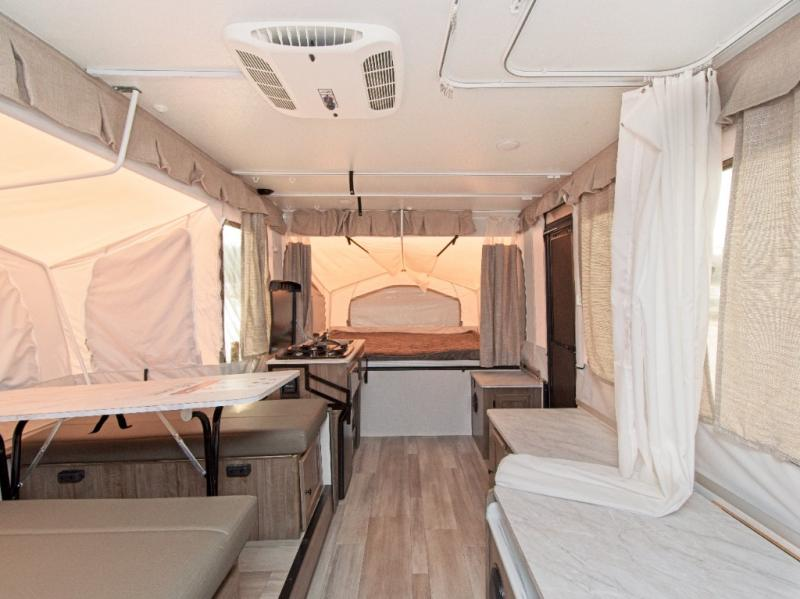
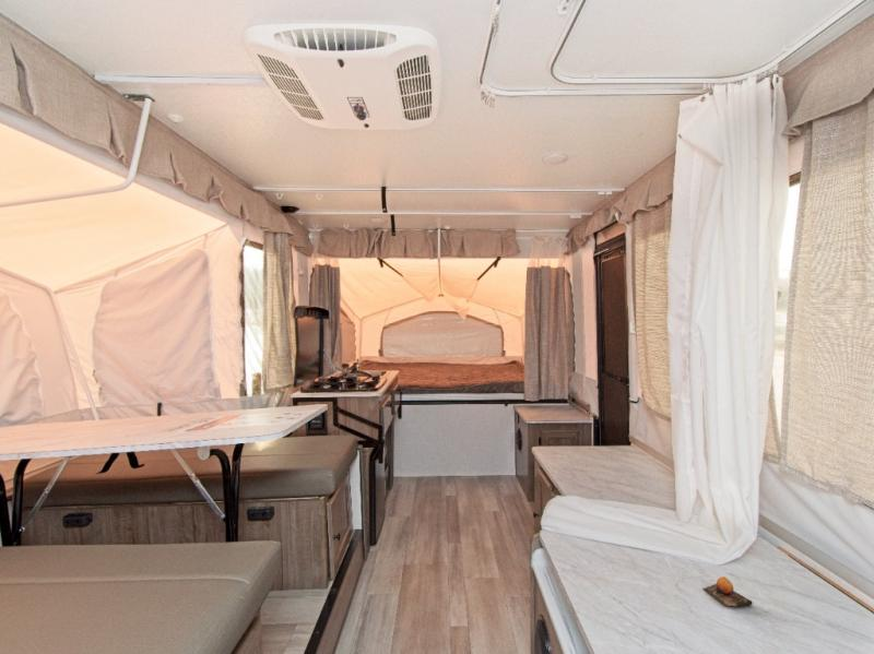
+ orange (725, 586)
